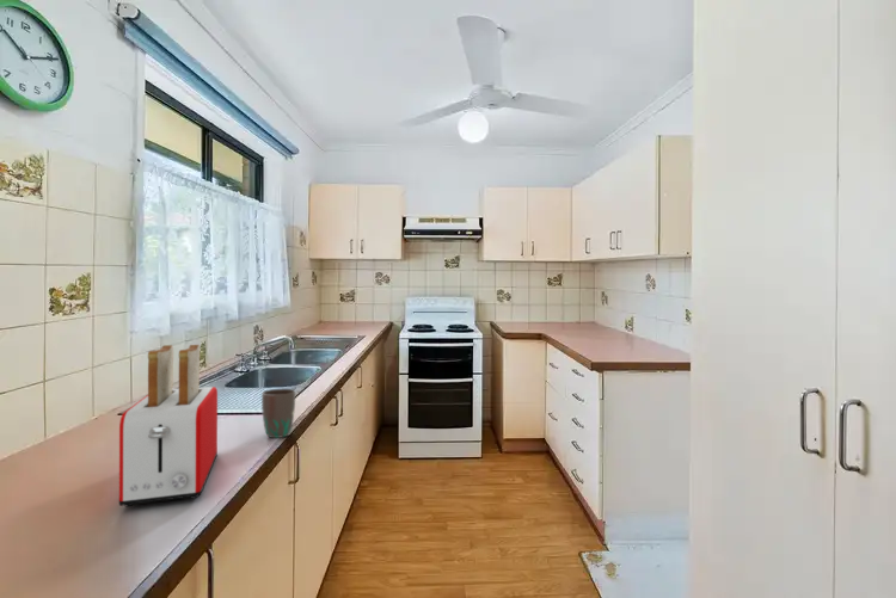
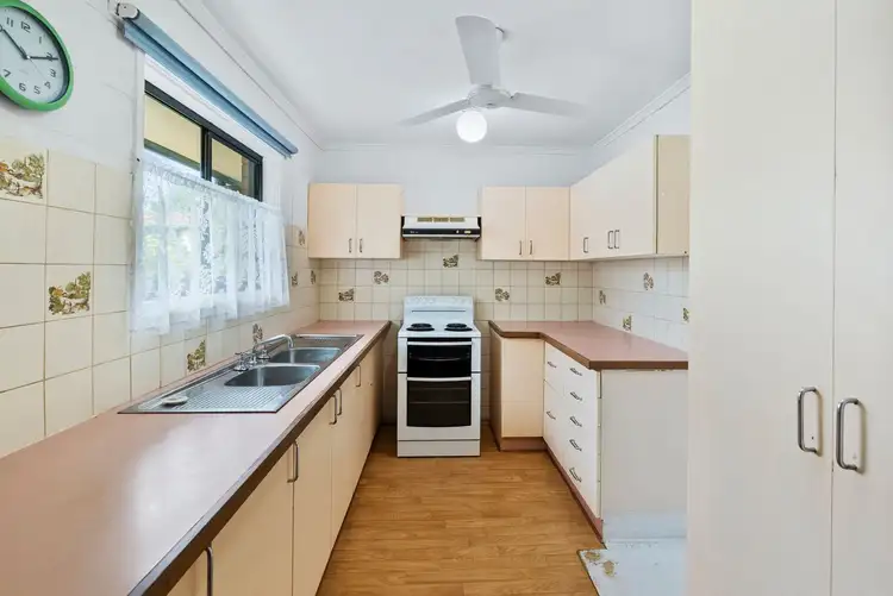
- mug (278, 411)
- toaster (173, 414)
